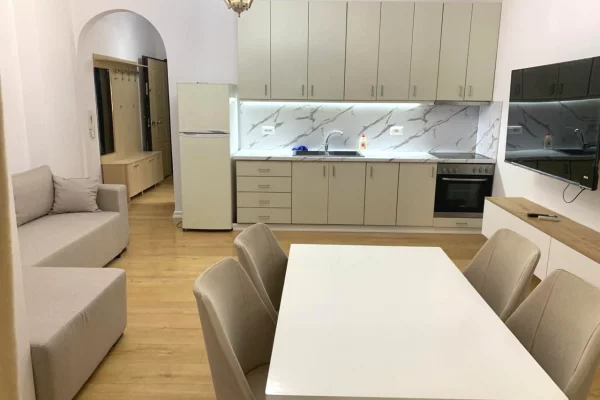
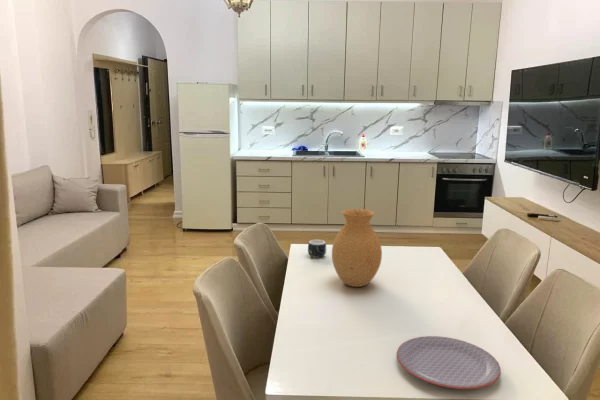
+ vase (356, 248)
+ mug (316, 247)
+ plate (446, 362)
